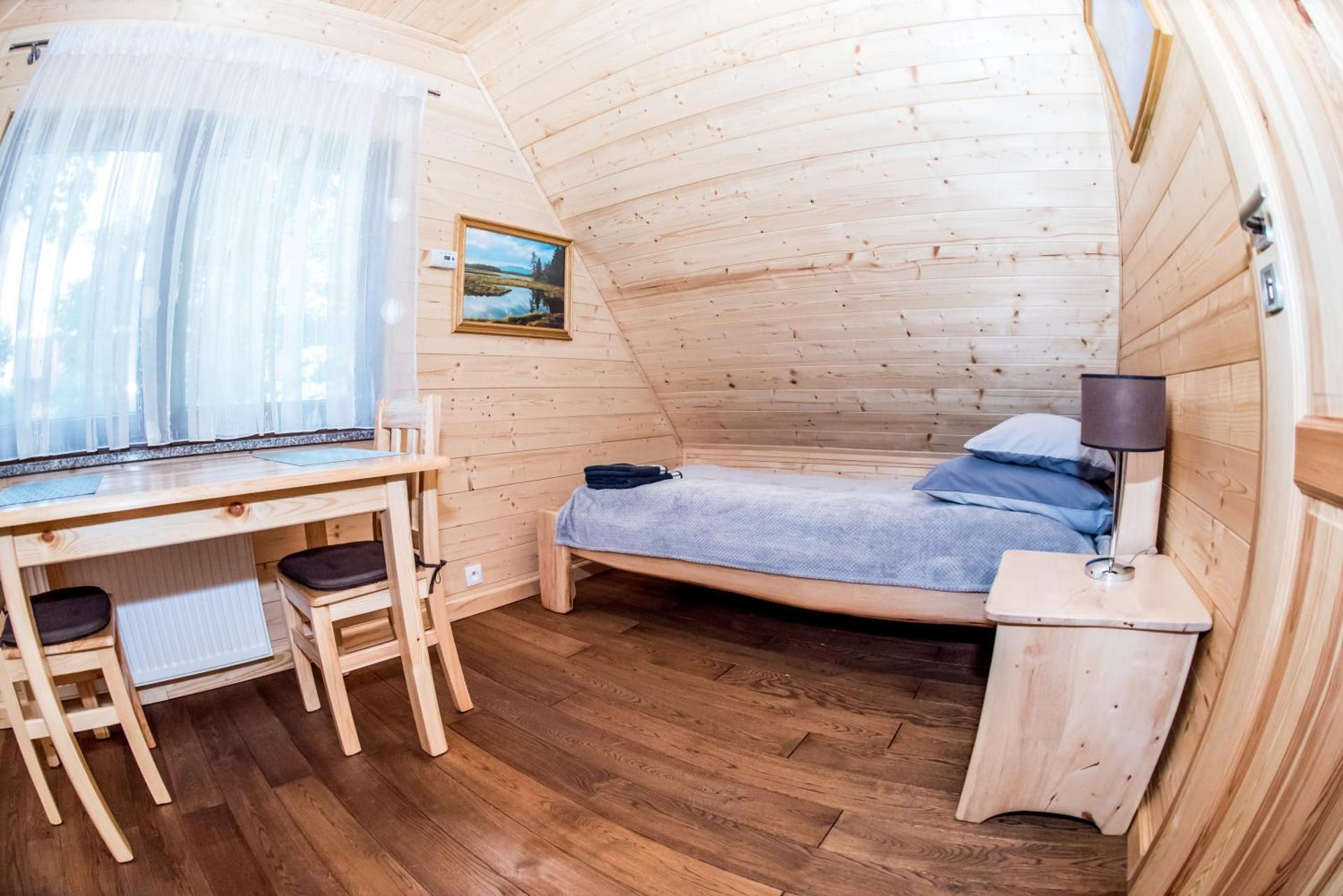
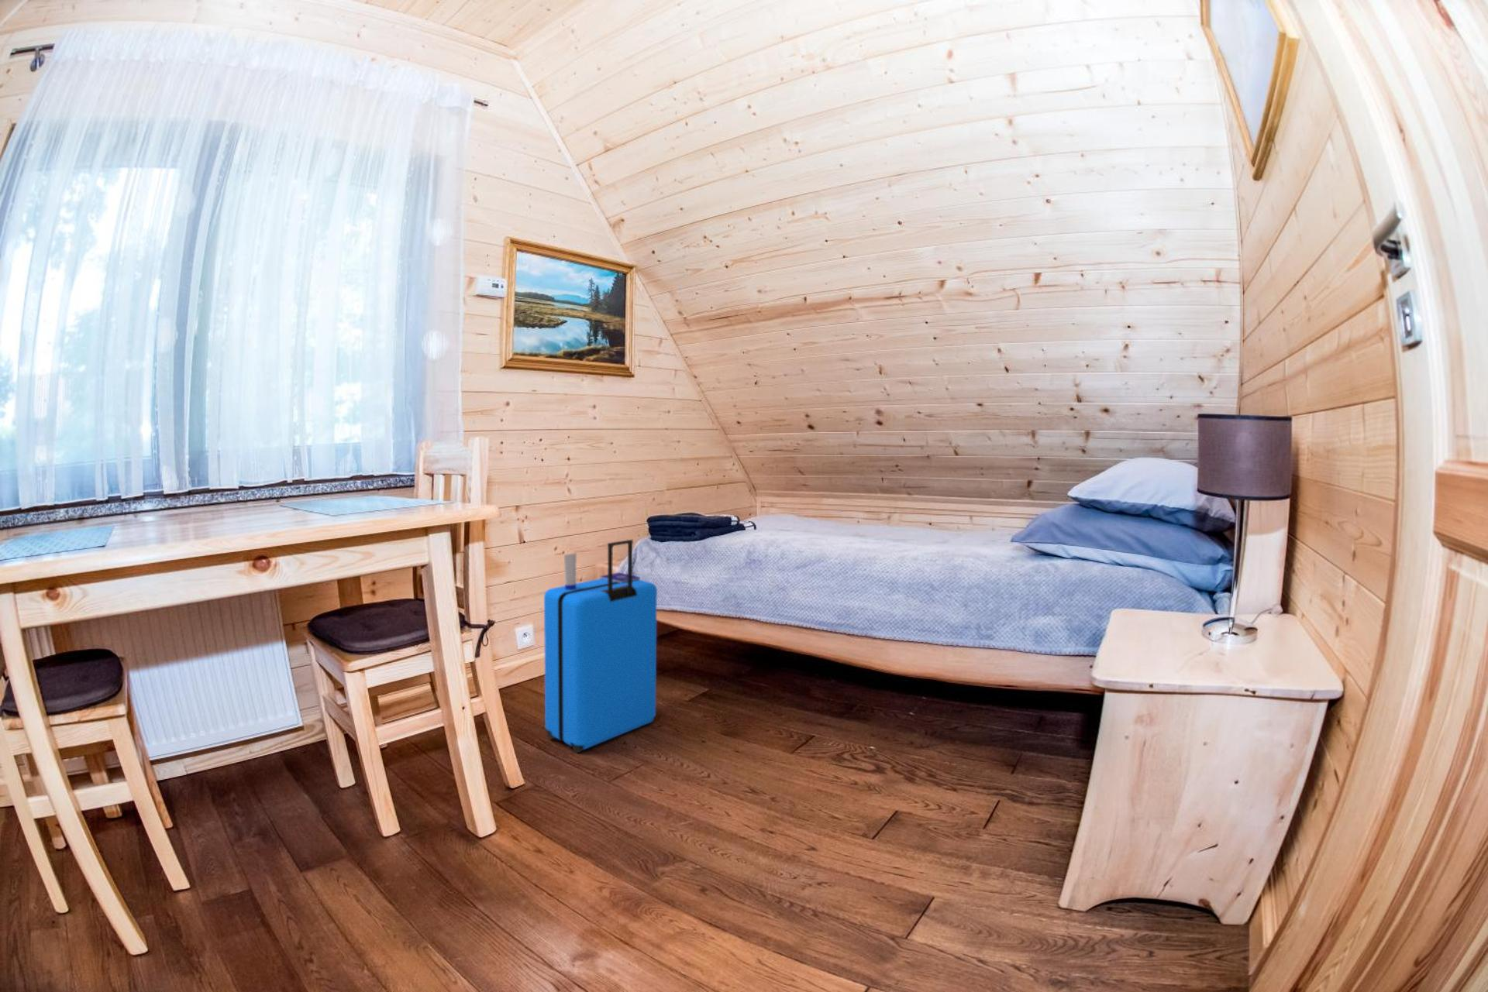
+ suitcase (602, 636)
